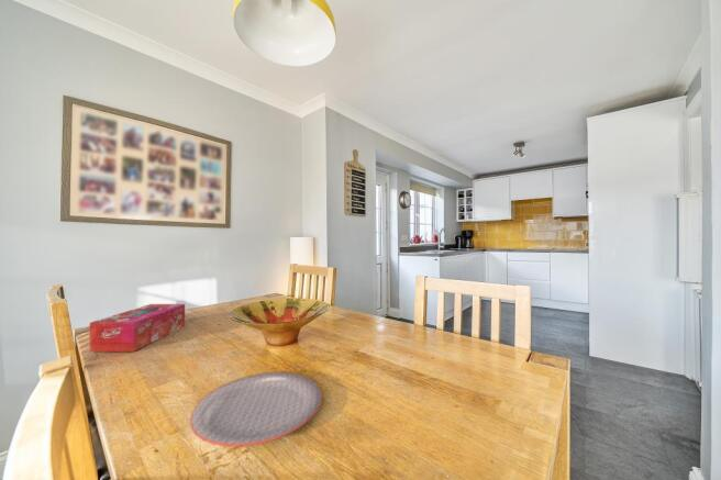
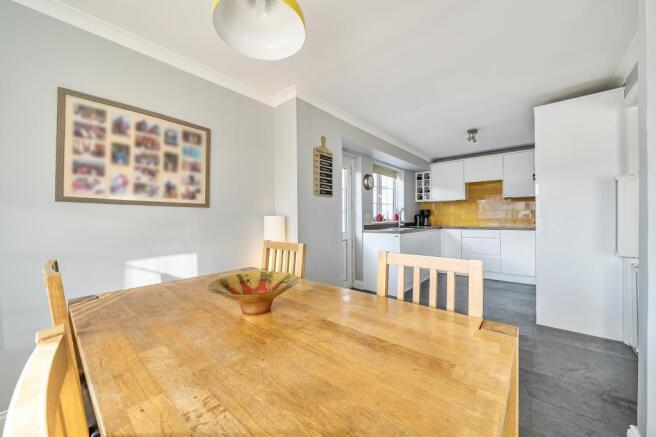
- tissue box (143, 324)
- plate (260, 404)
